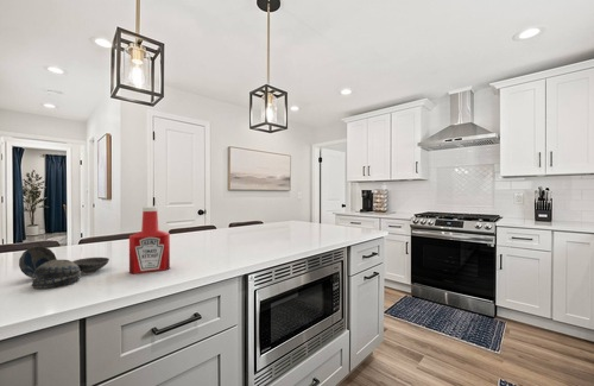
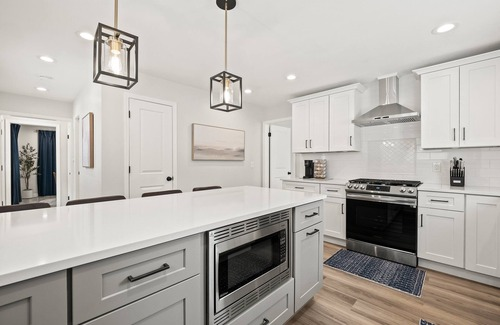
- soap bottle (150, 238)
- decorative bowl (63, 261)
